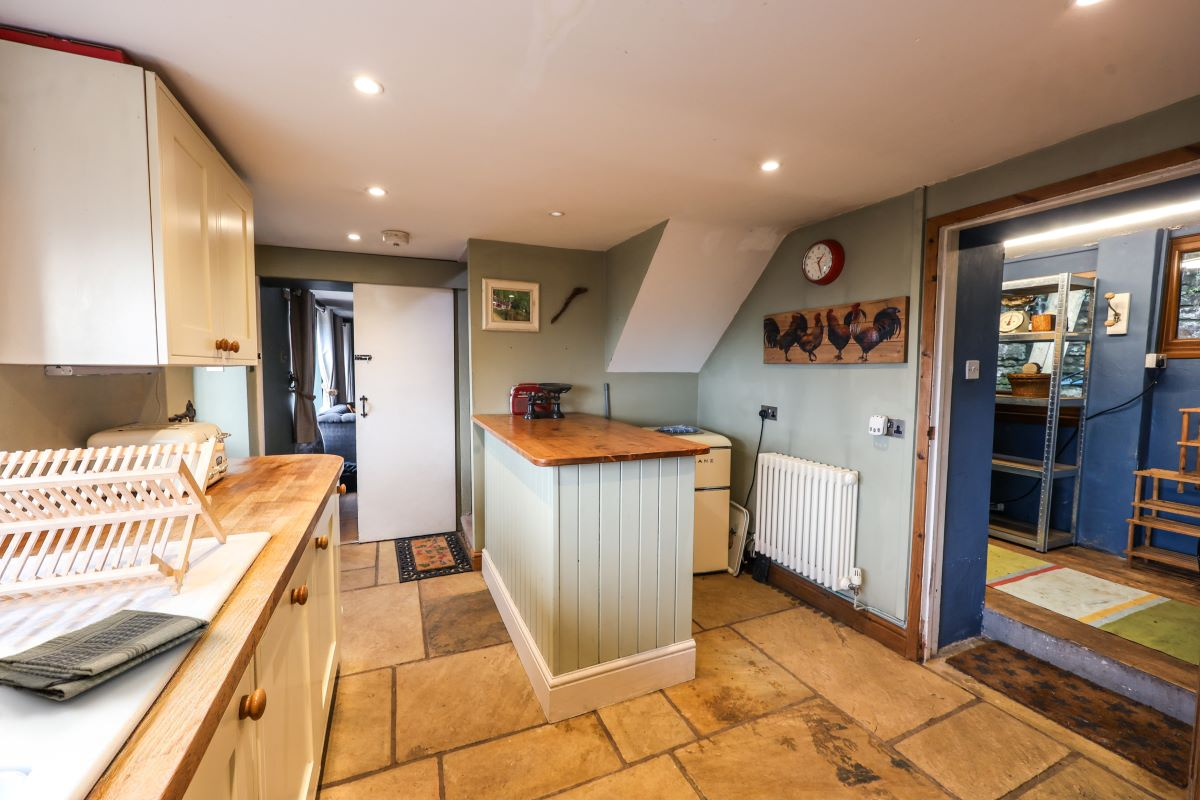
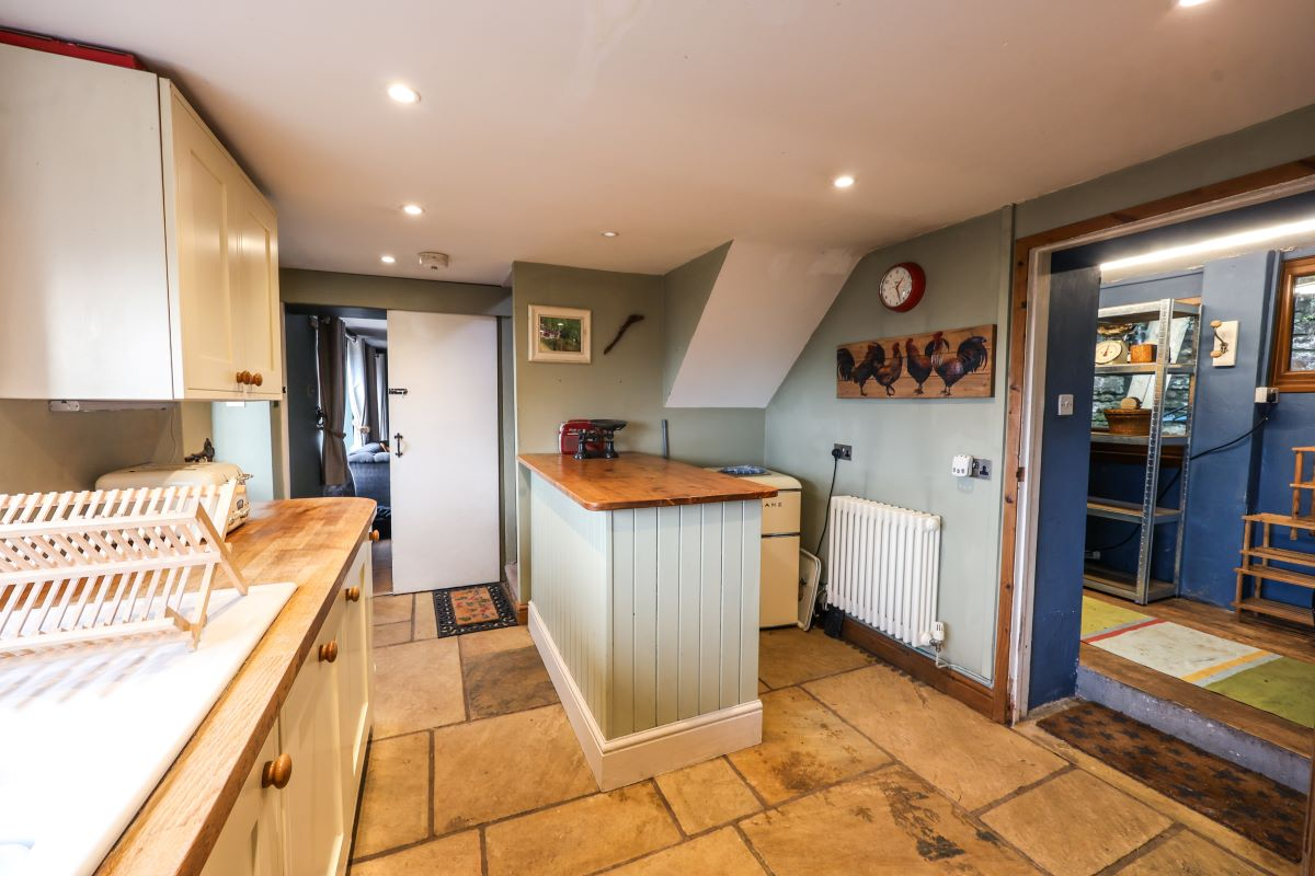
- dish towel (100, 645)
